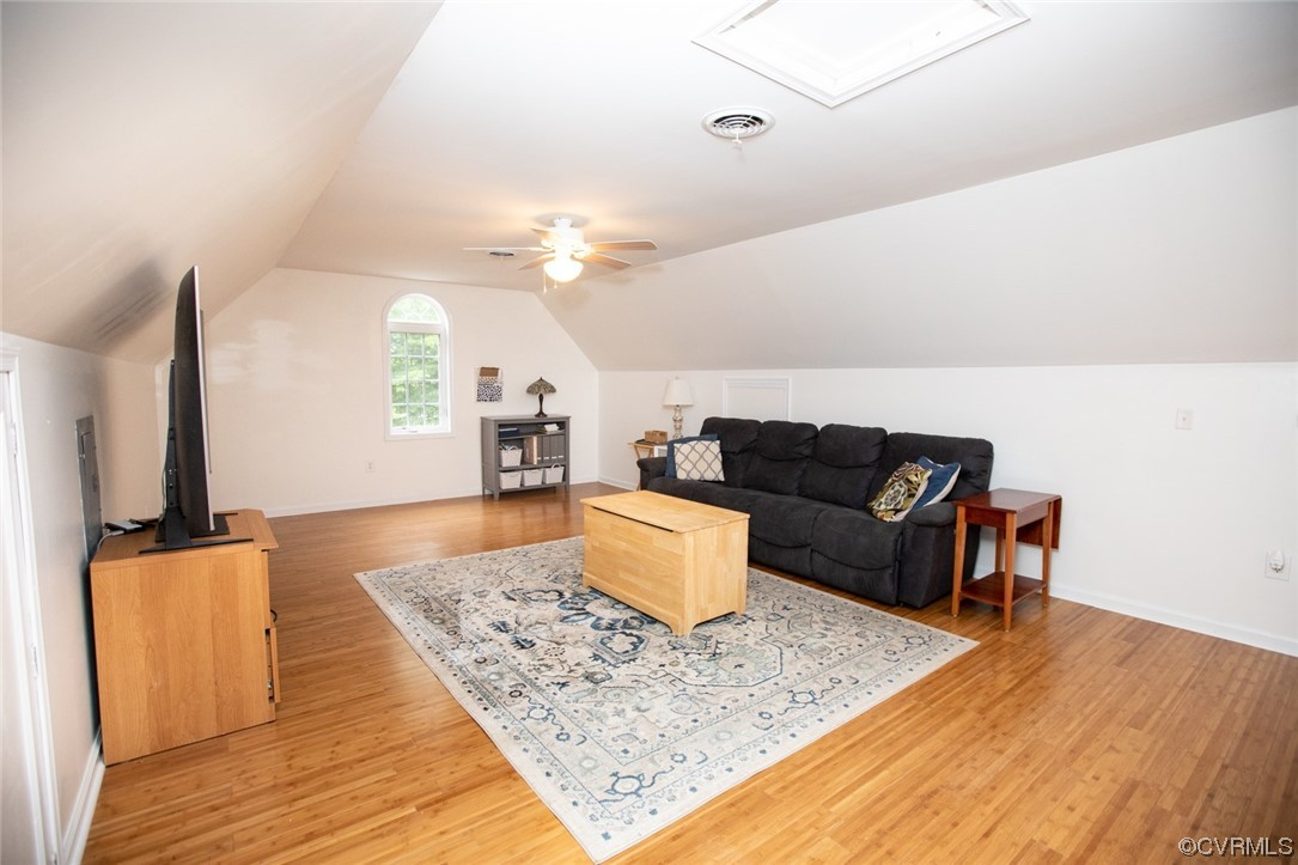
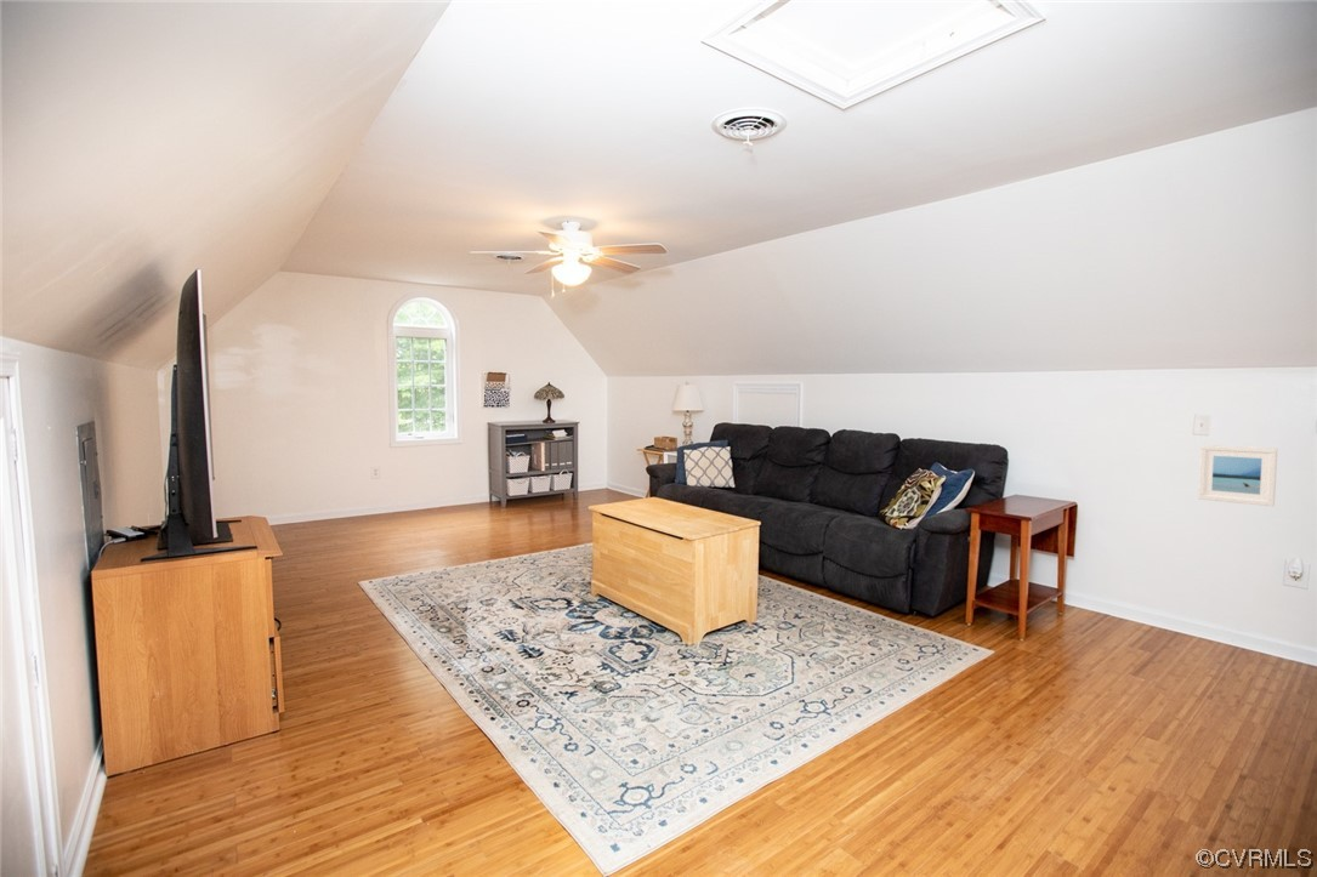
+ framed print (1236, 474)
